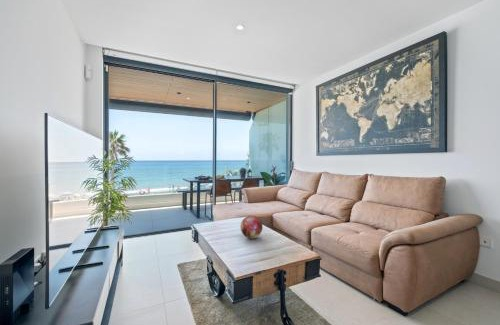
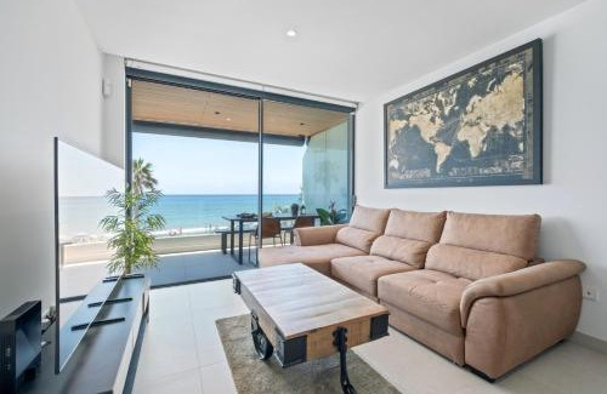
- decorative orb (251, 226)
